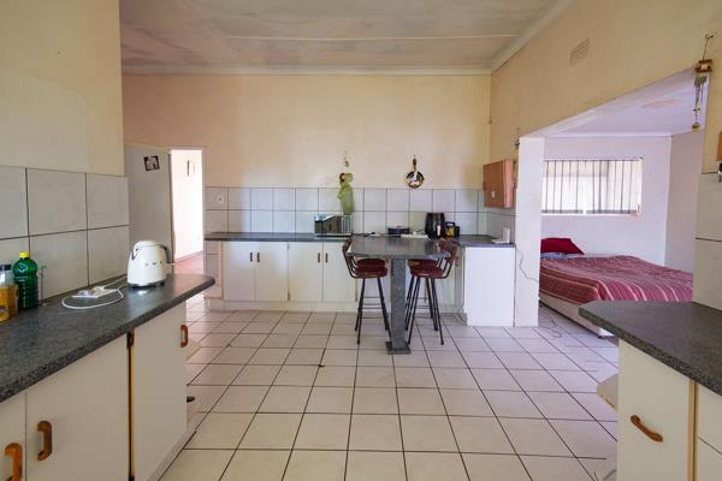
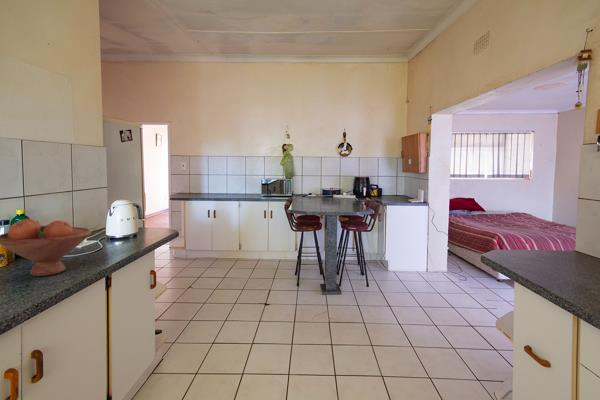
+ fruit bowl (47, 245)
